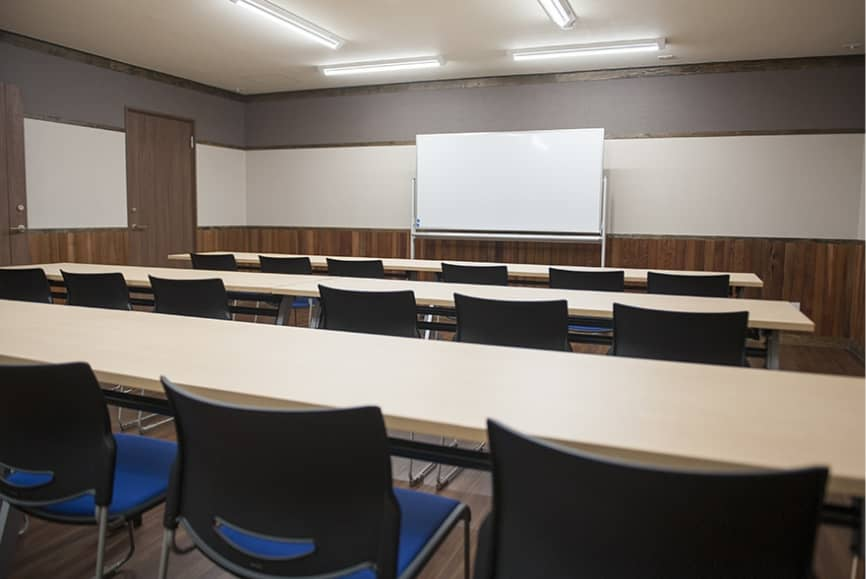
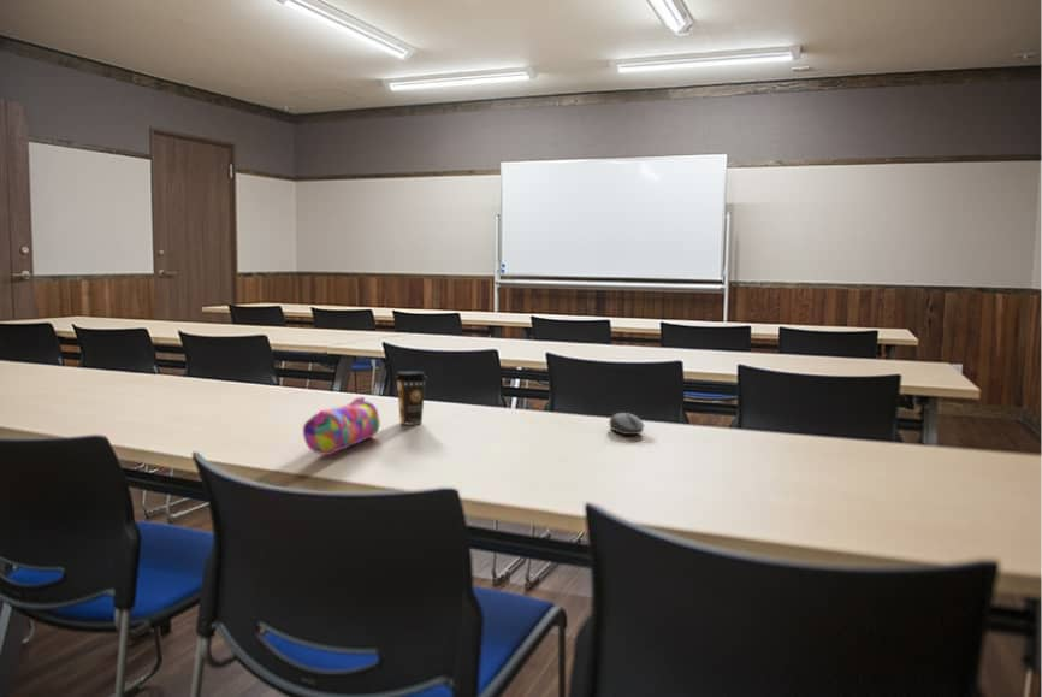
+ coffee cup (410, 397)
+ computer mouse (626, 423)
+ pencil case (343, 425)
